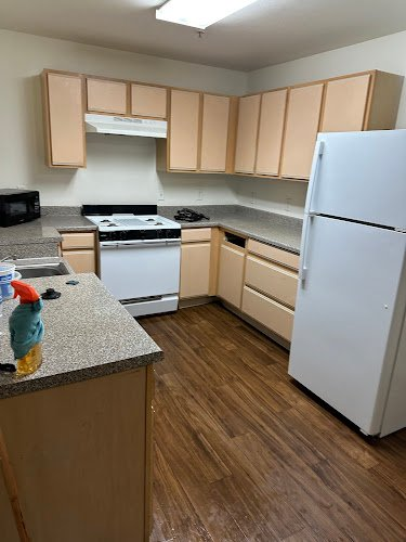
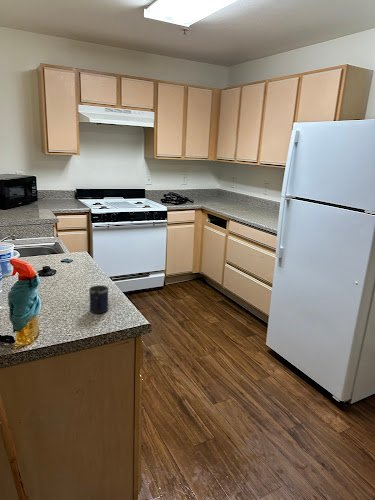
+ mug (98, 300)
